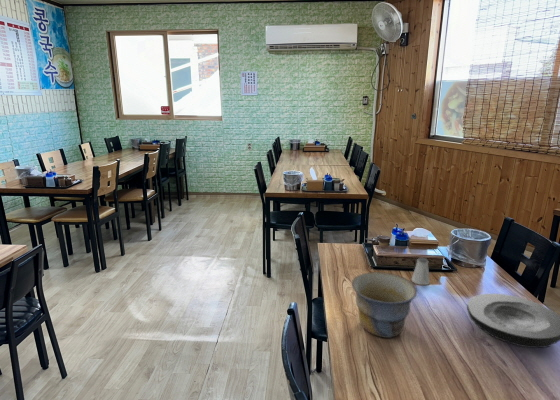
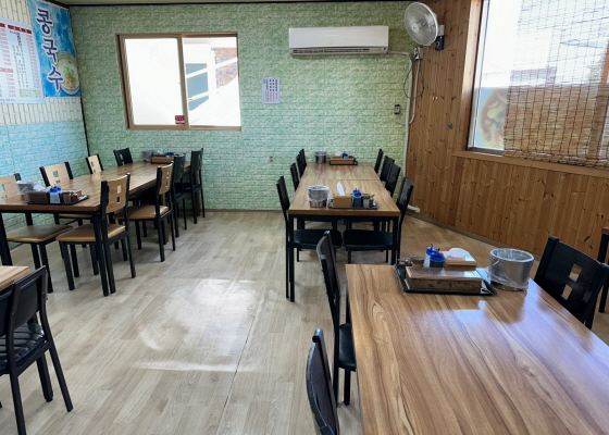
- plate (512, 320)
- bowl (382, 305)
- saltshaker (421, 270)
